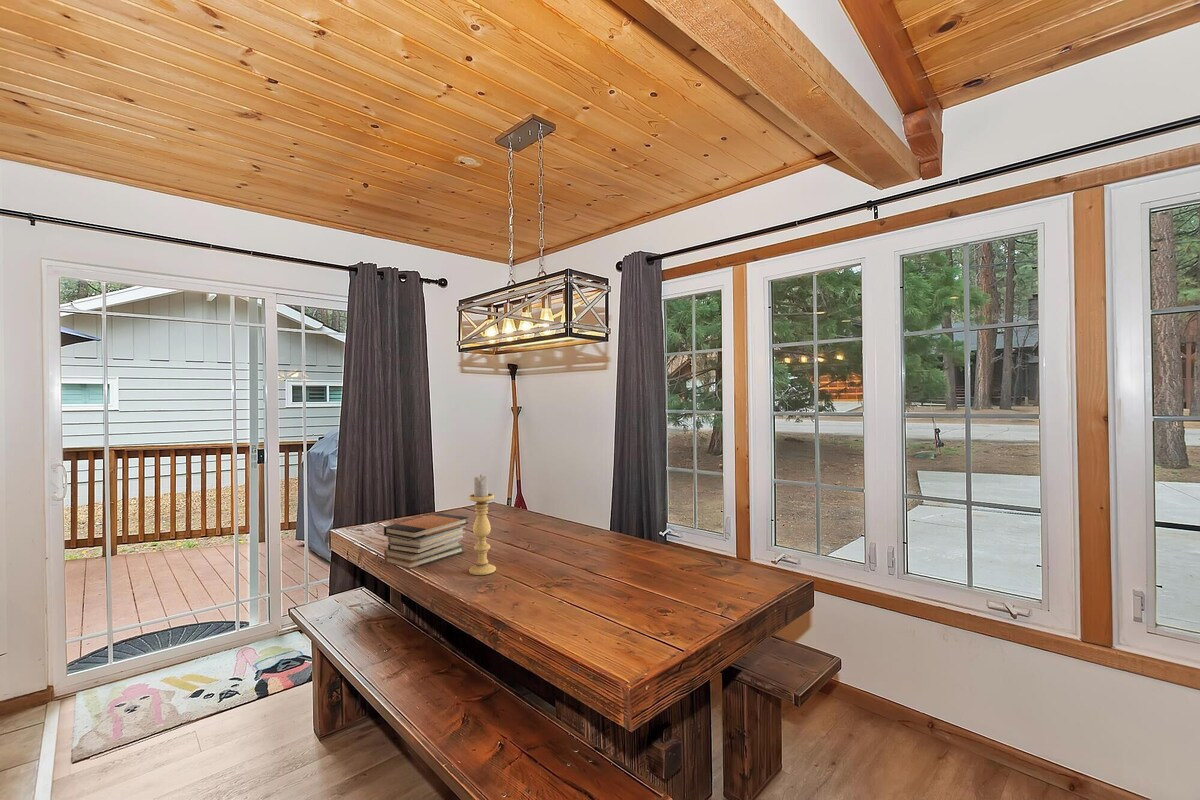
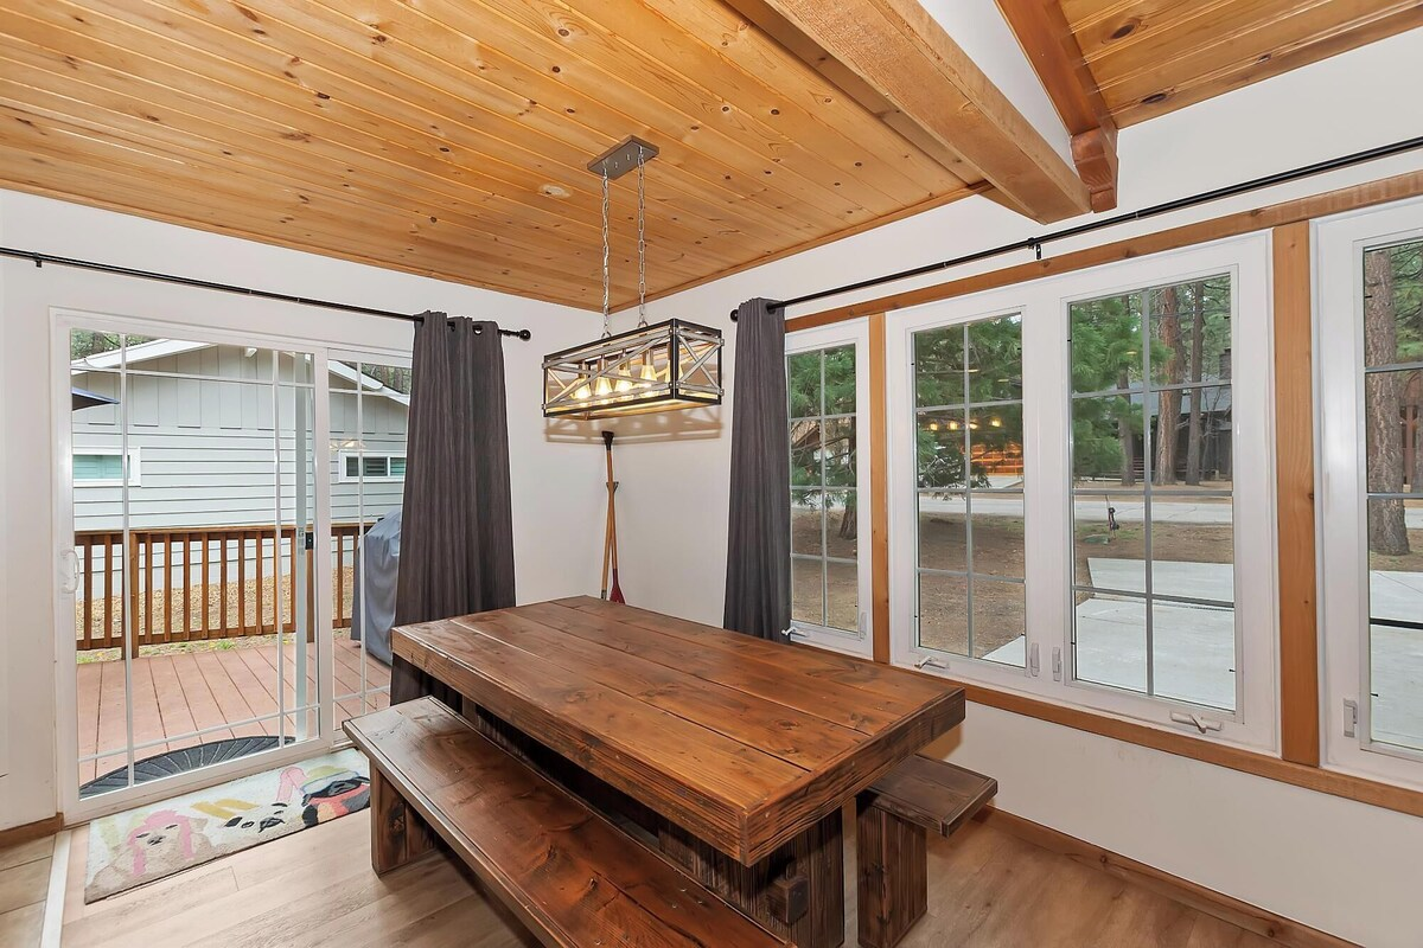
- book stack (427, 539)
- candle holder (481, 522)
